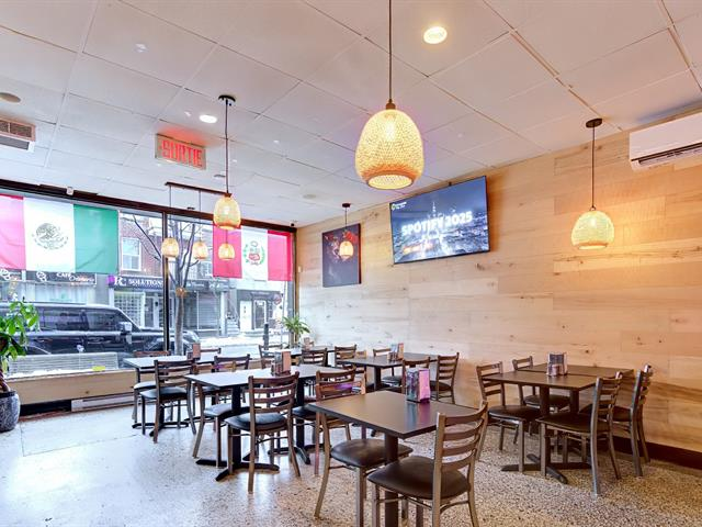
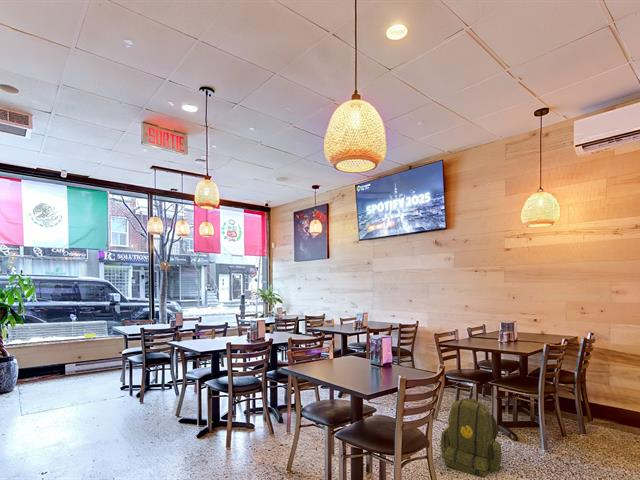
+ backpack (470, 429)
